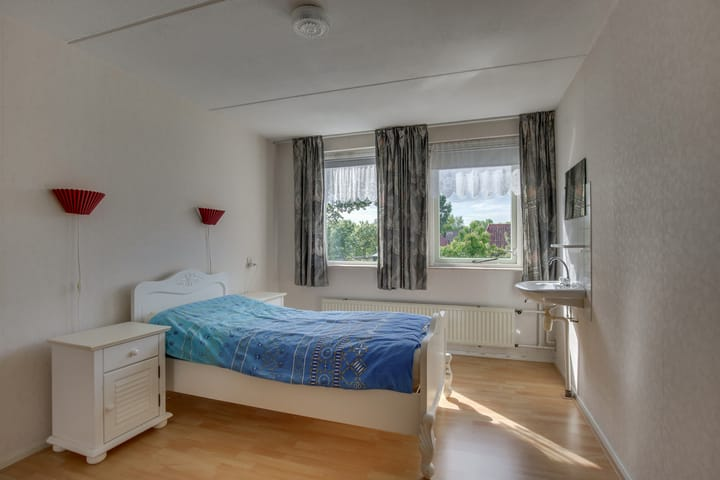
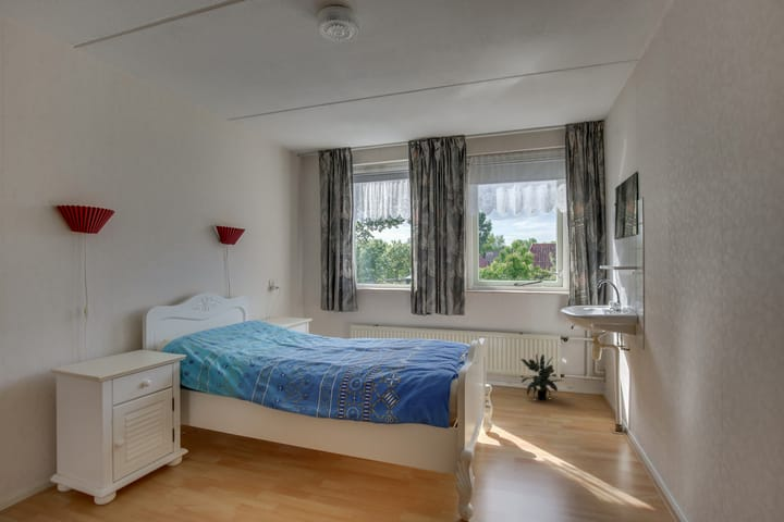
+ potted plant (541, 377)
